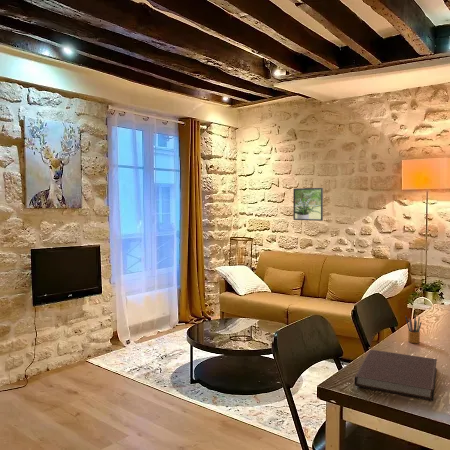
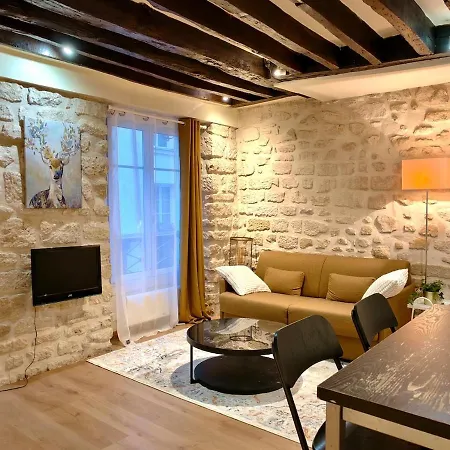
- pencil box (414, 328)
- notebook (397, 372)
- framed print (307, 204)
